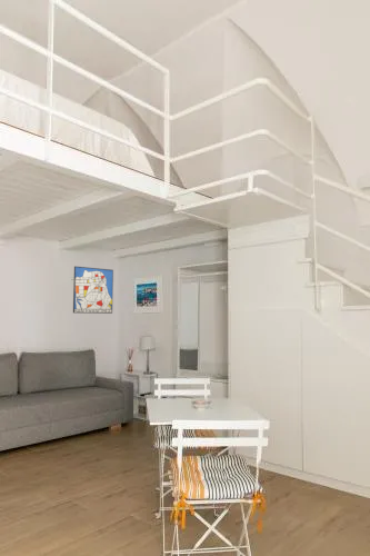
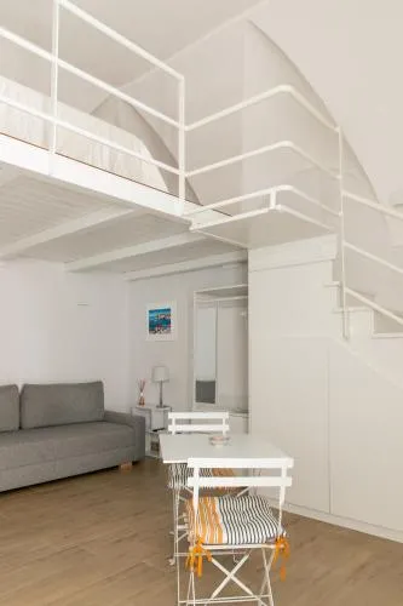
- wall art (93, 290)
